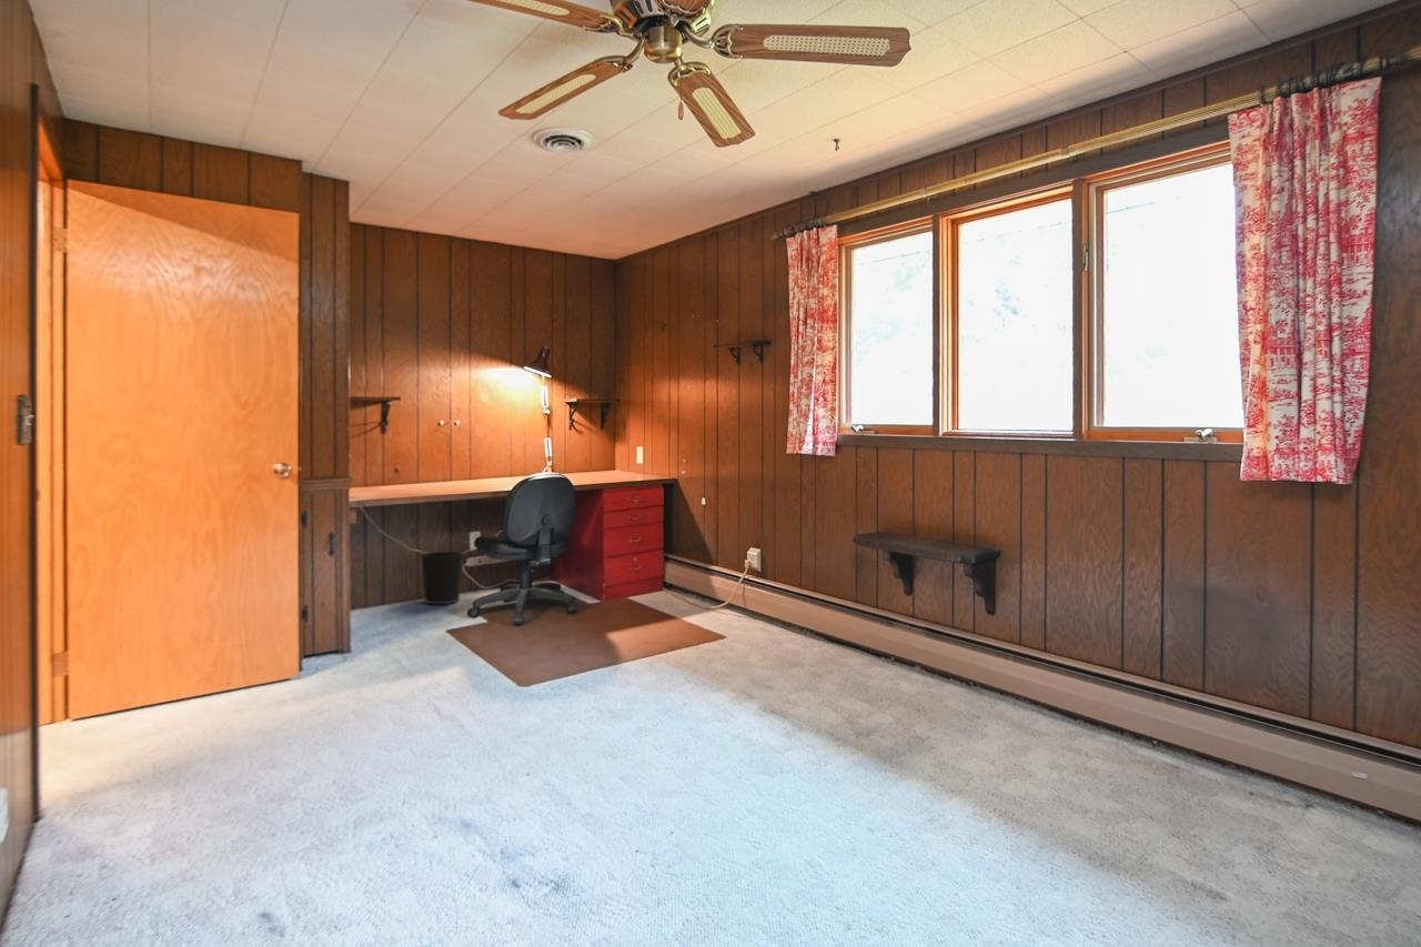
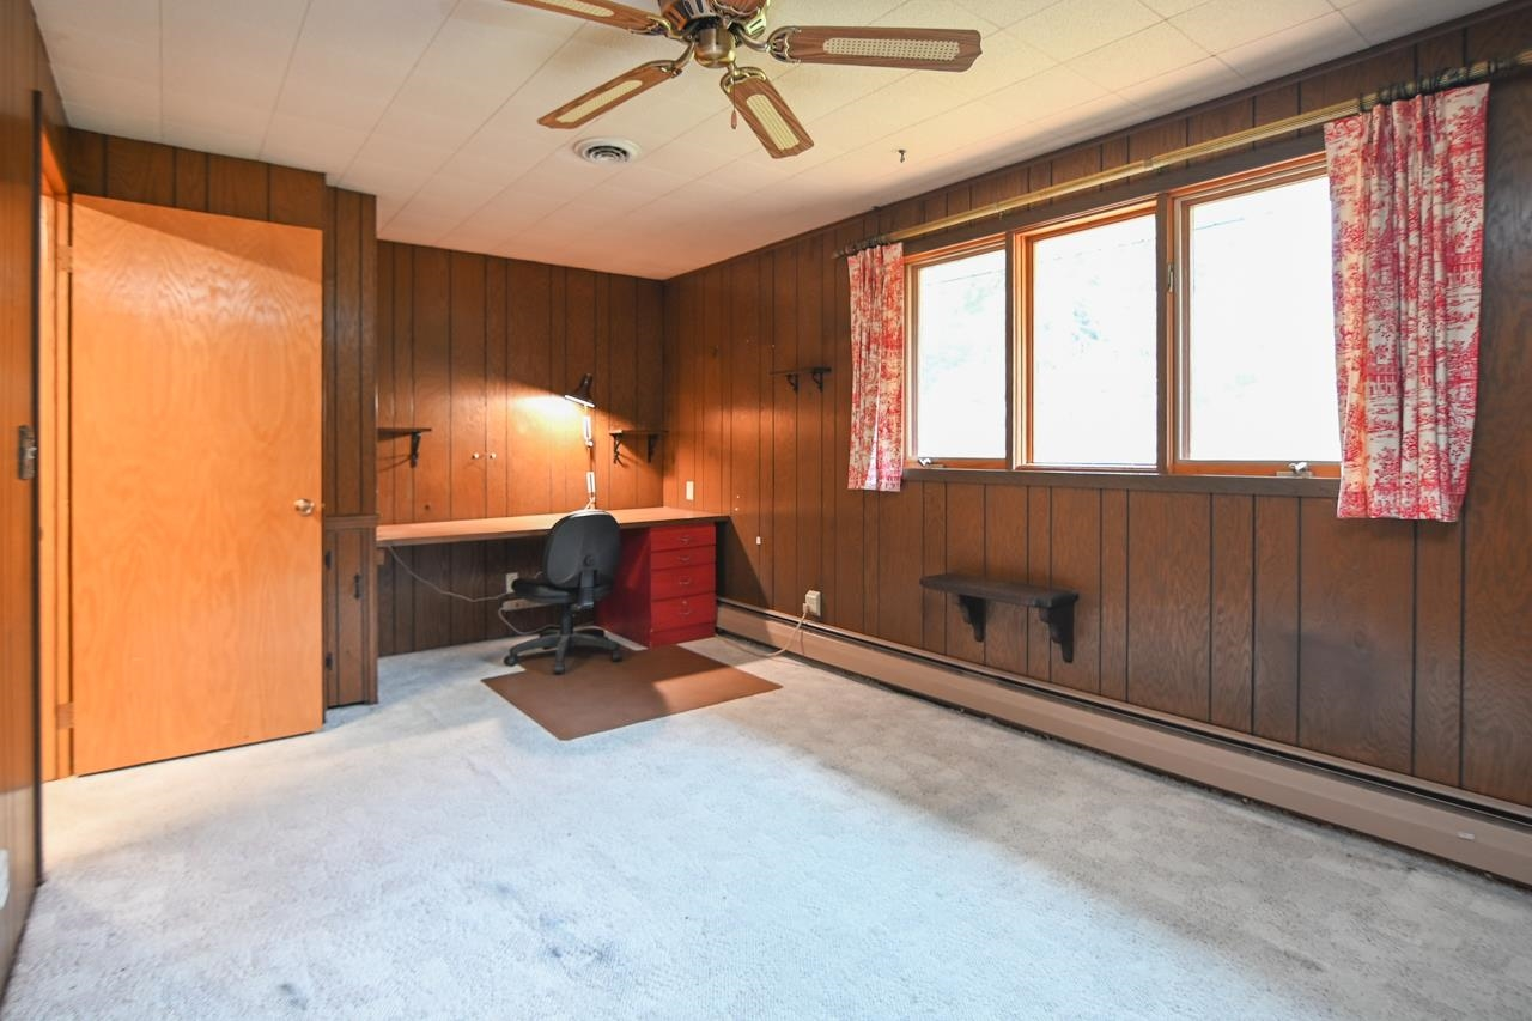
- wastebasket (442, 577)
